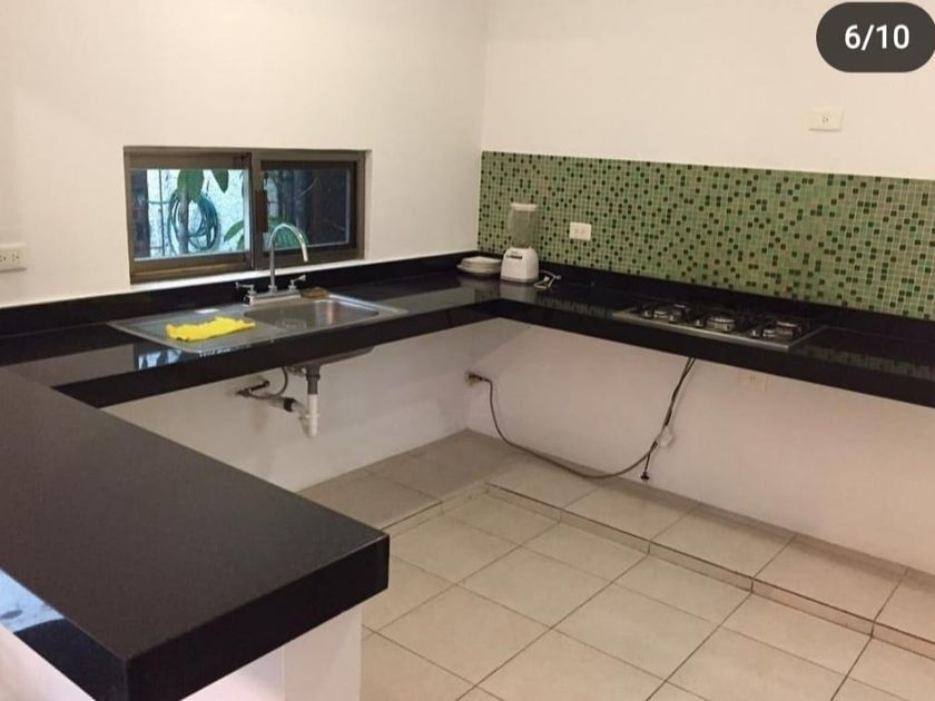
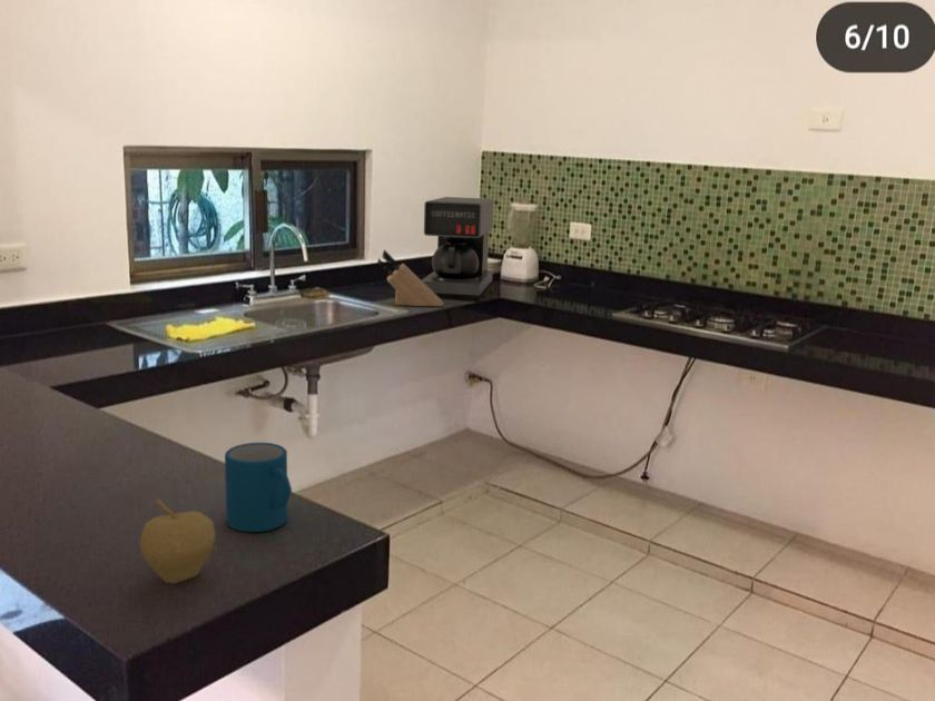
+ coffee maker (459, 245)
+ mug (264, 490)
+ fruit (178, 539)
+ knife block (411, 277)
